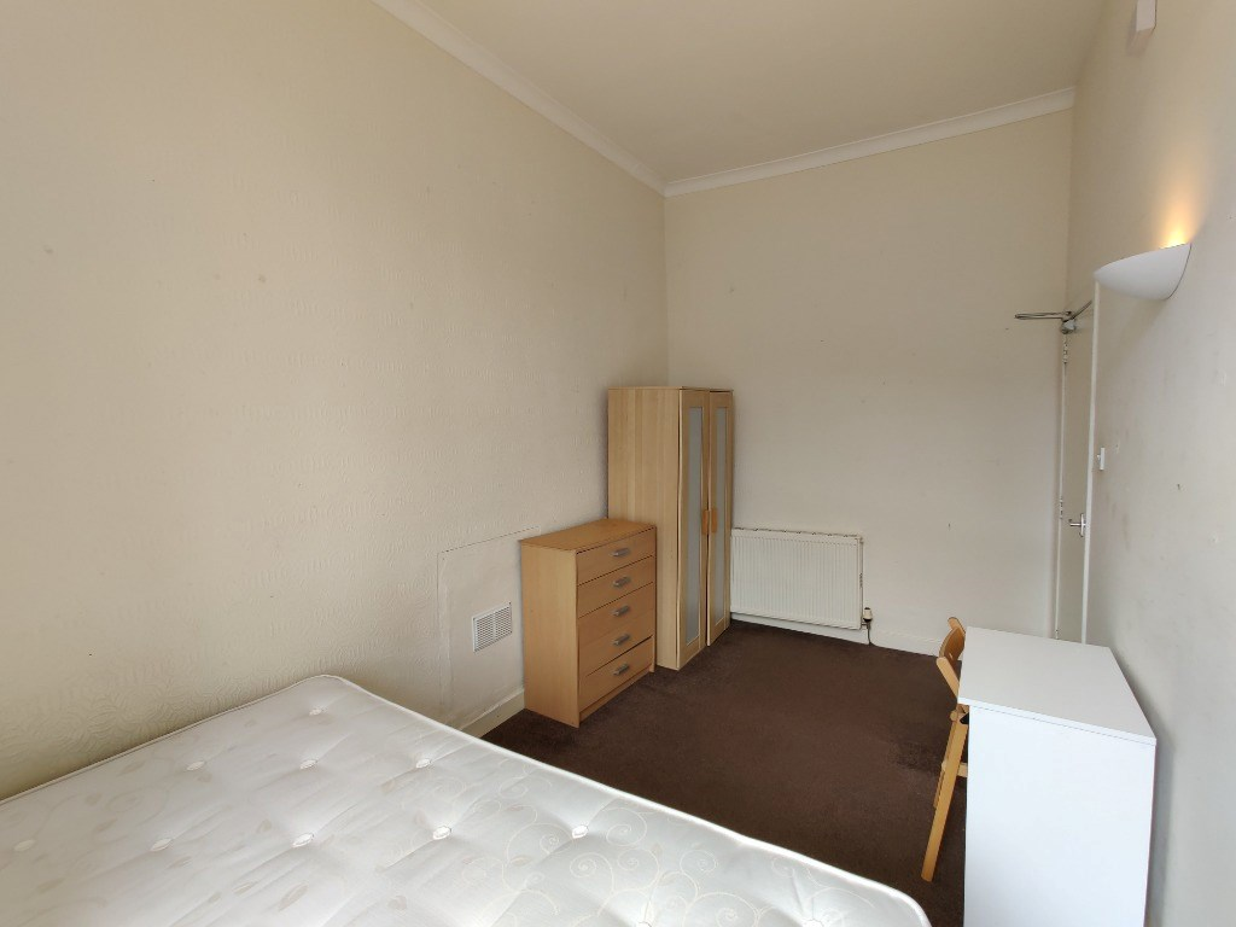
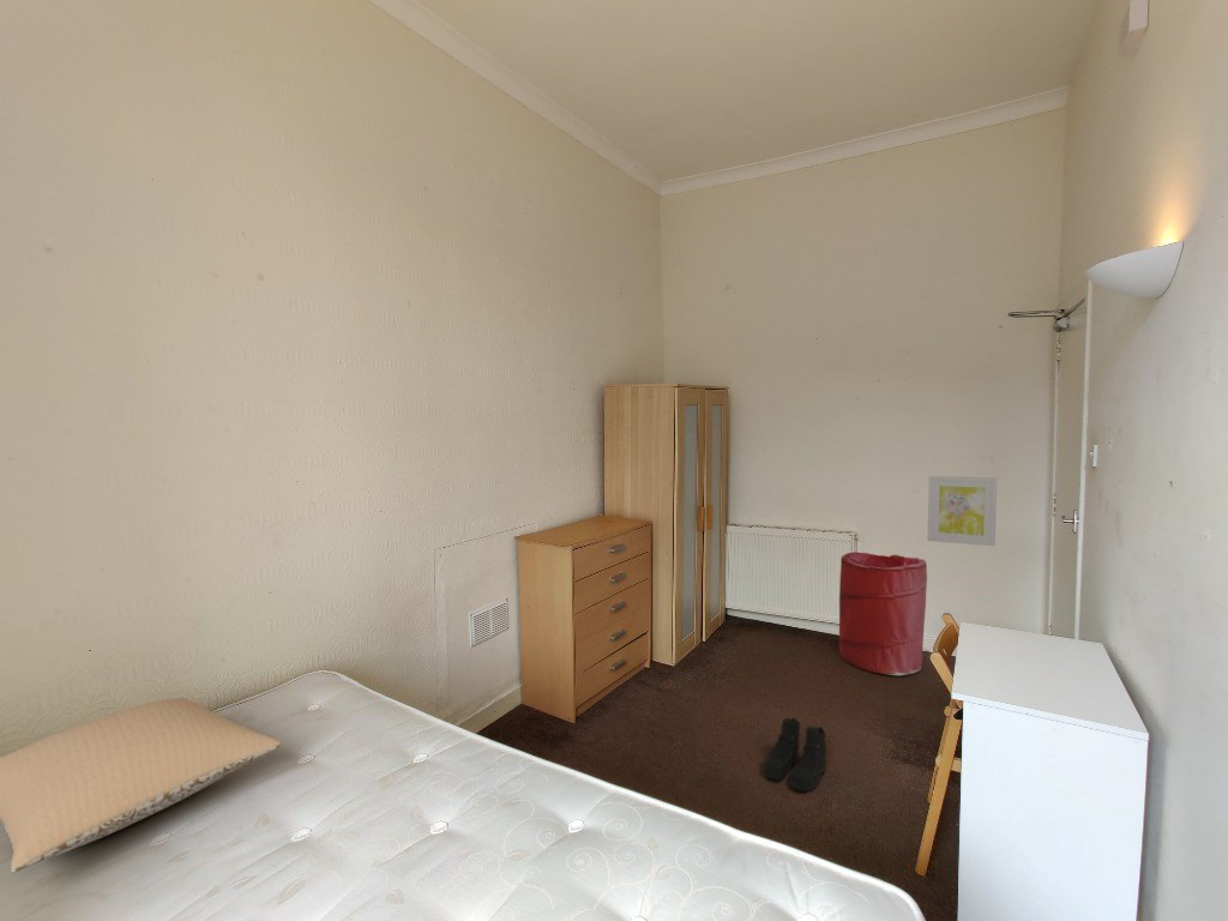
+ laundry hamper (881, 607)
+ boots (795, 748)
+ wall art (961, 510)
+ pillow (125, 765)
